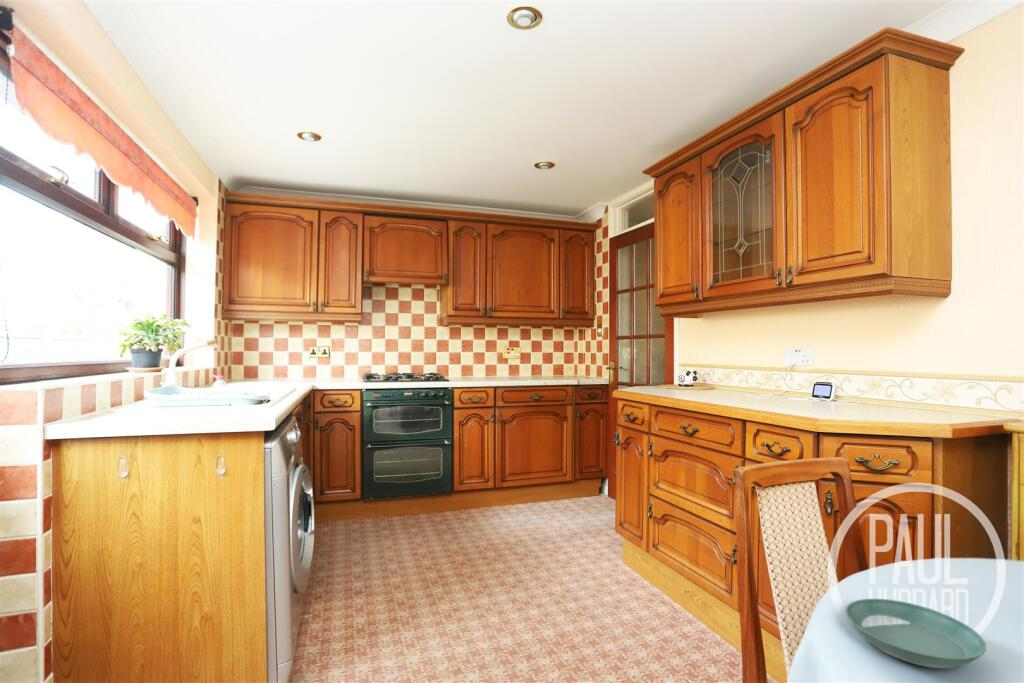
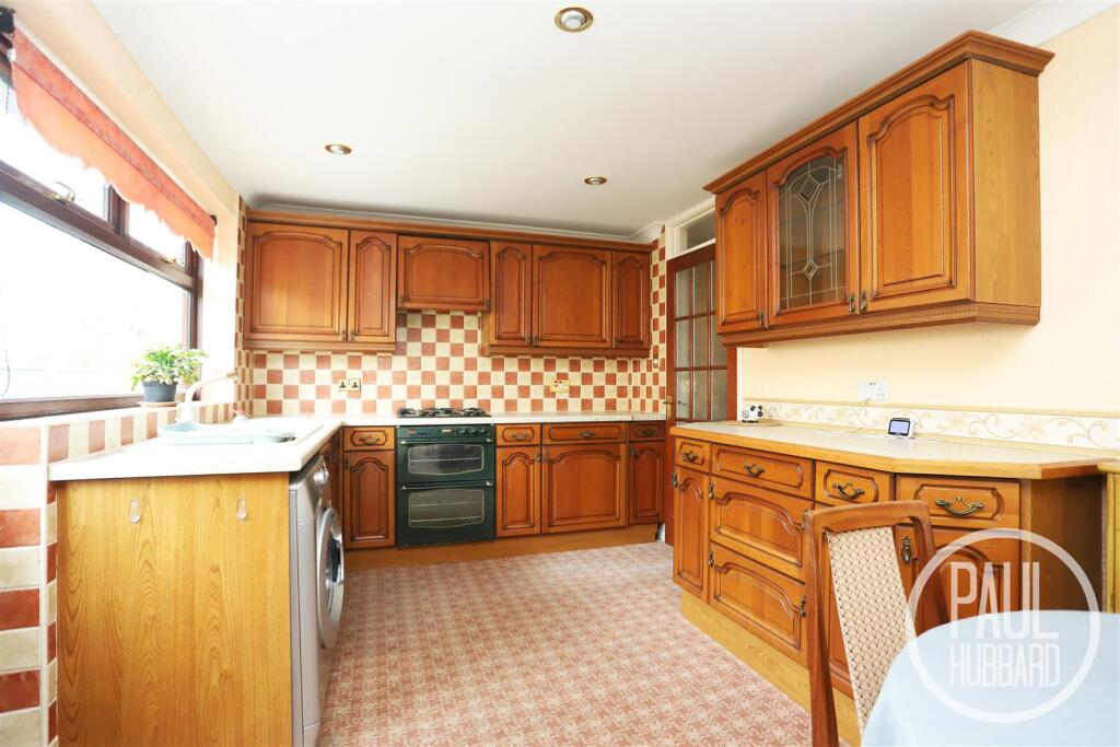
- saucer (911, 634)
